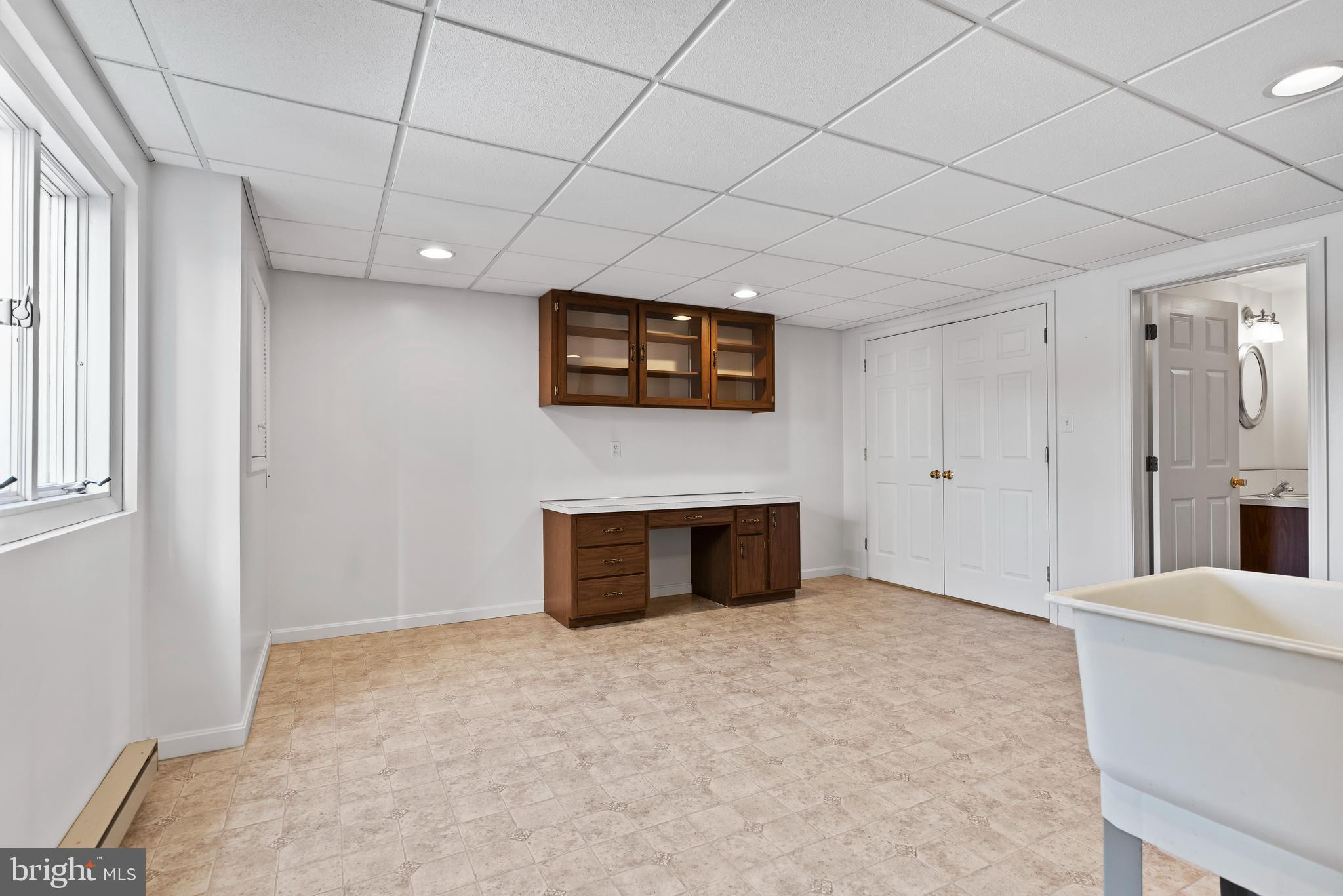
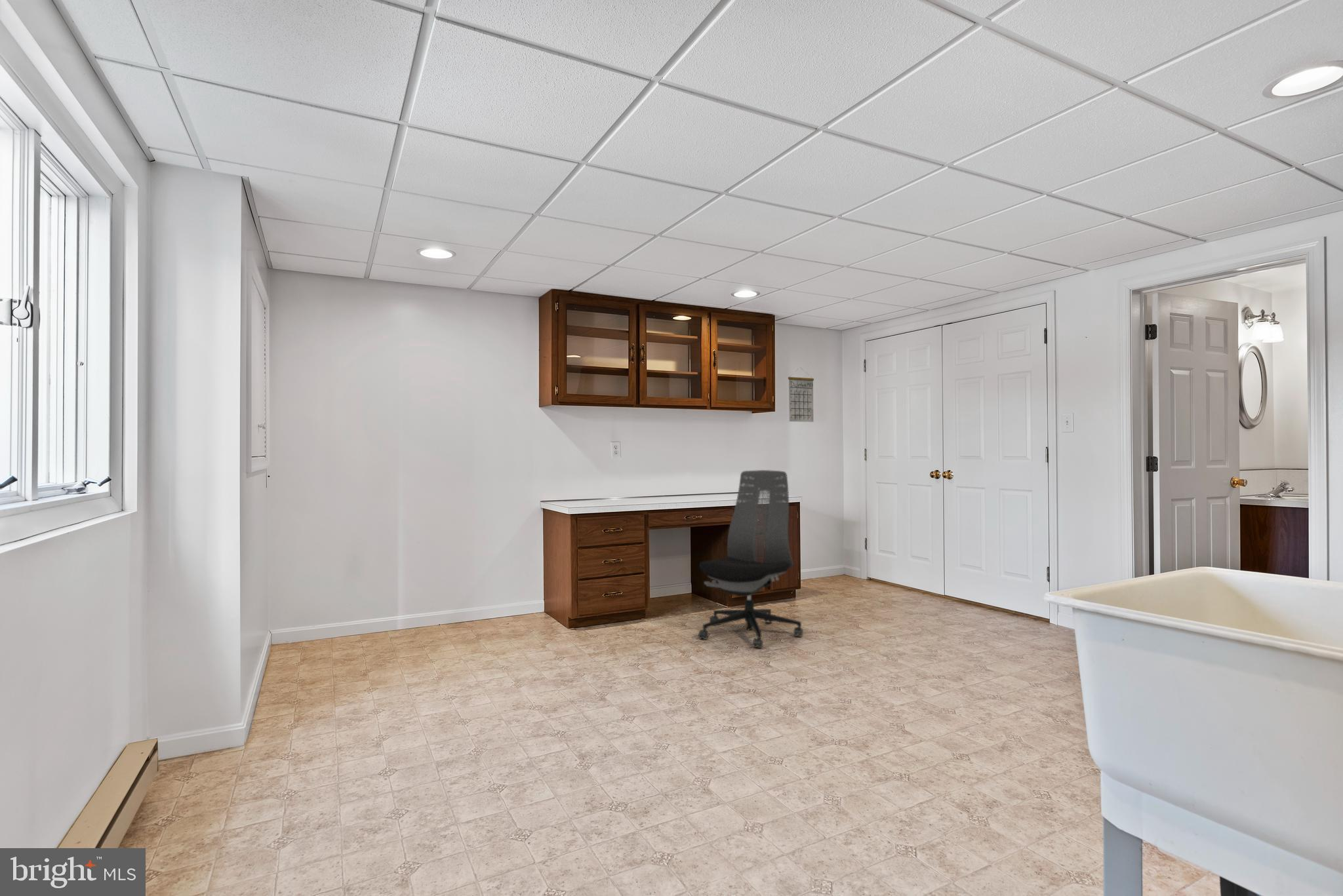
+ calendar (801, 394)
+ office chair (750, 551)
